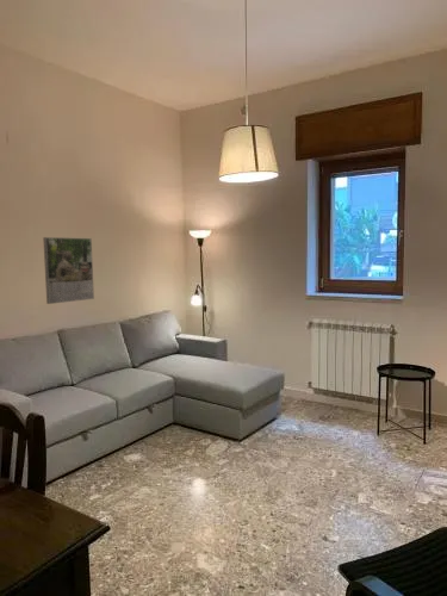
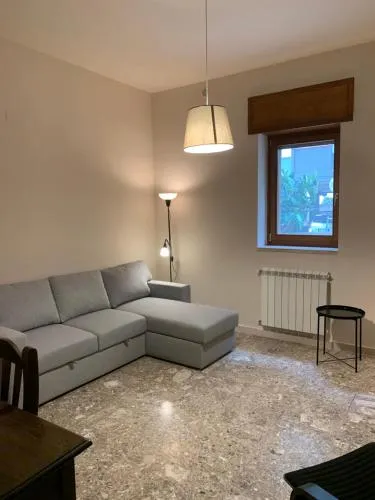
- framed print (69, 269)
